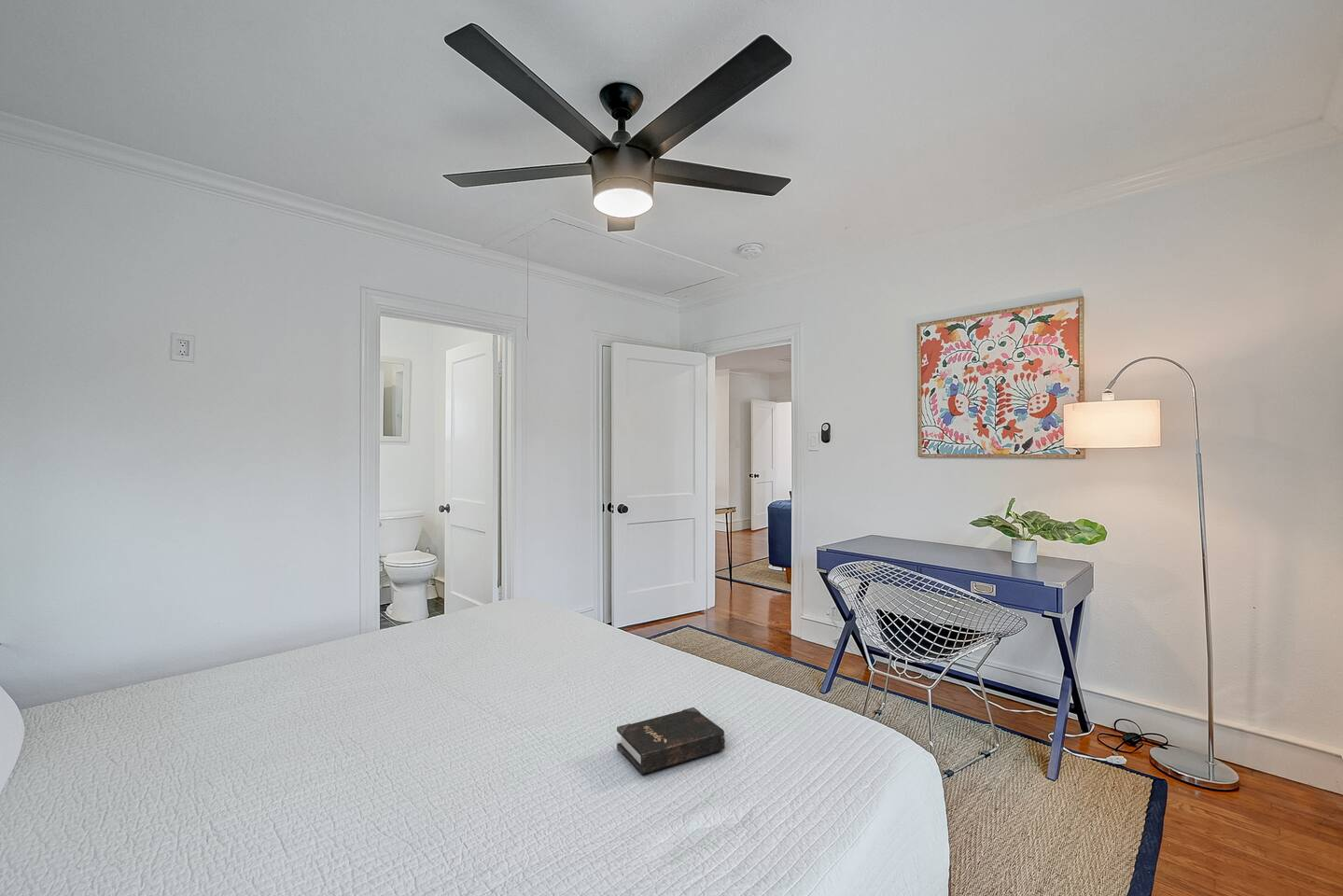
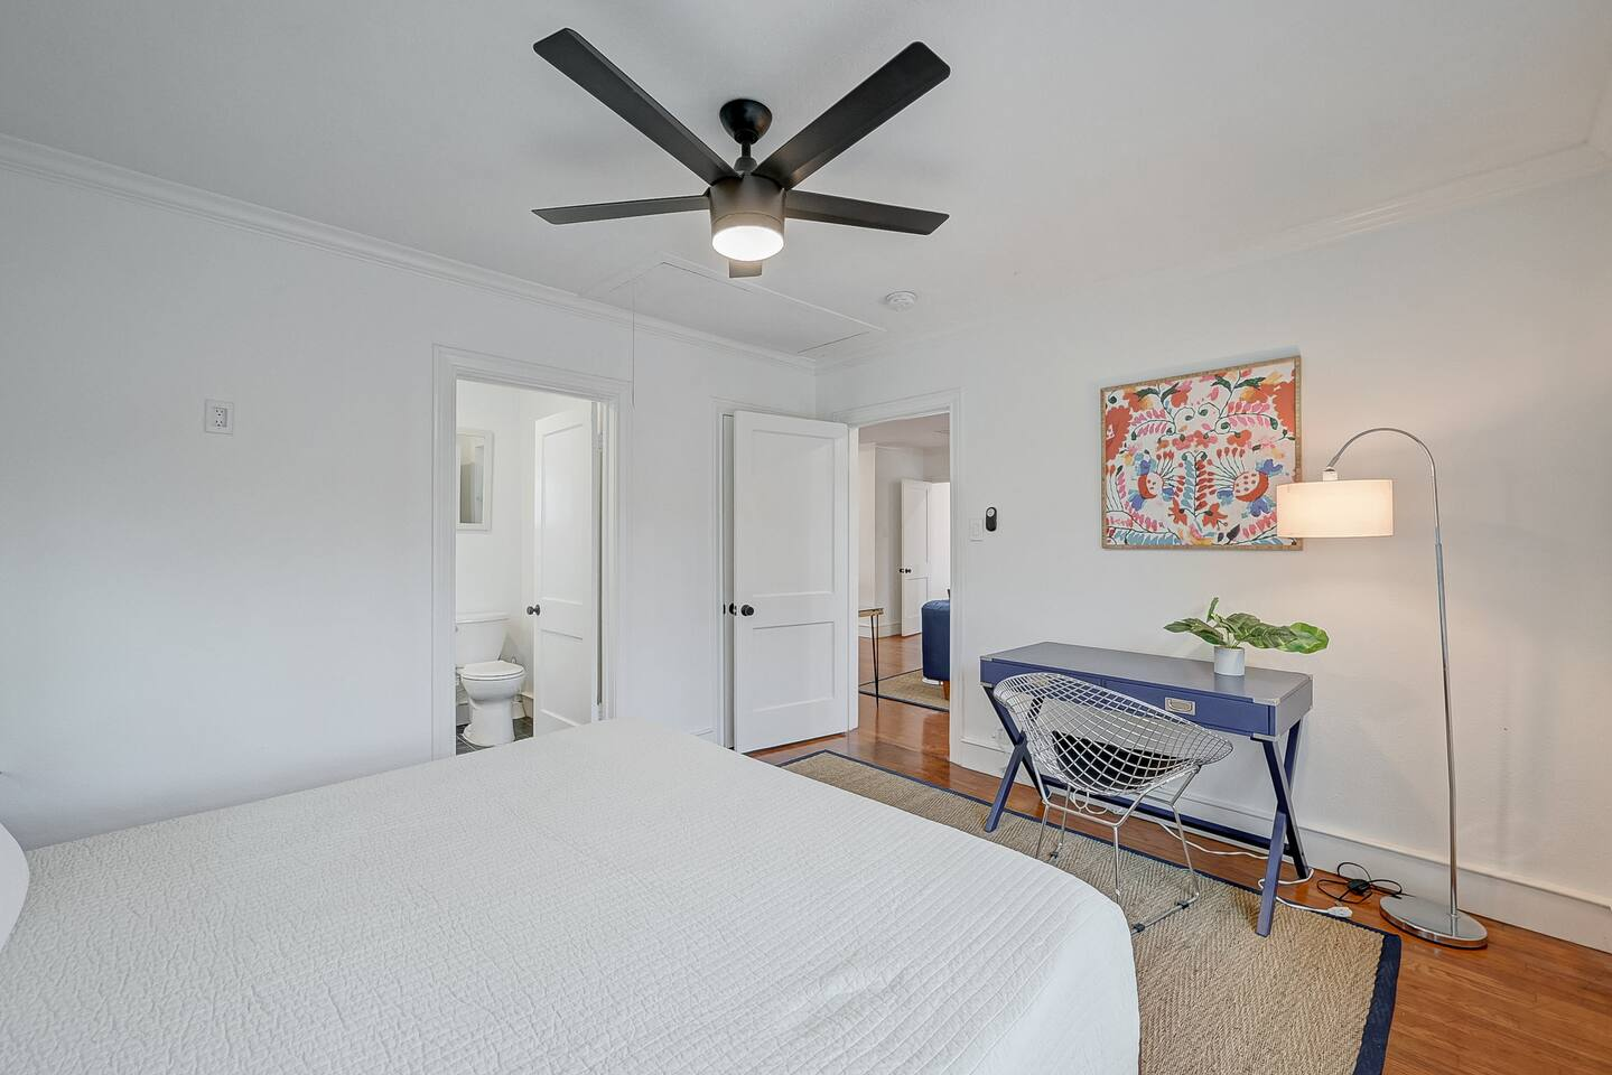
- hardback book (670, 739)
